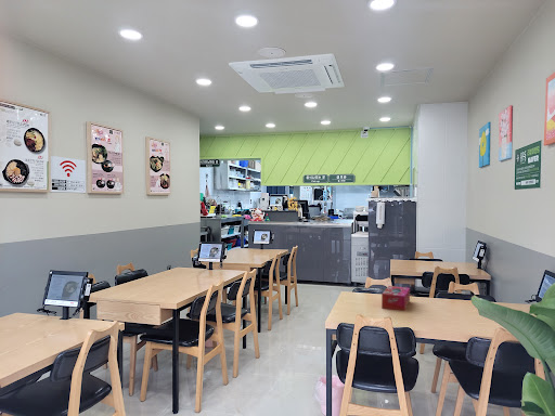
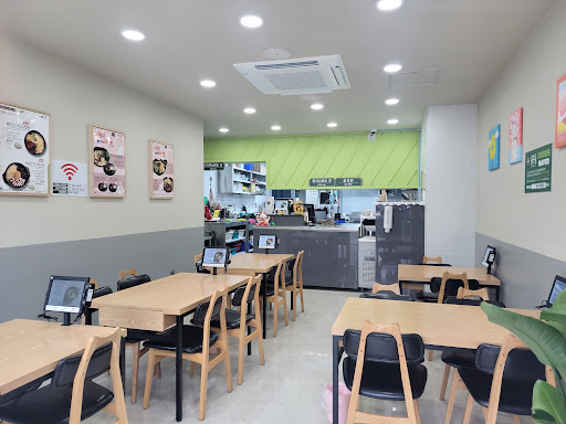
- tissue box (396, 297)
